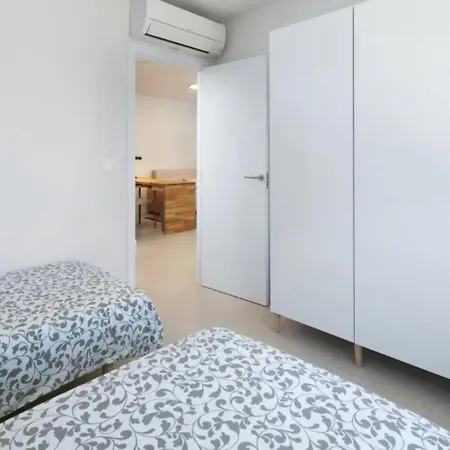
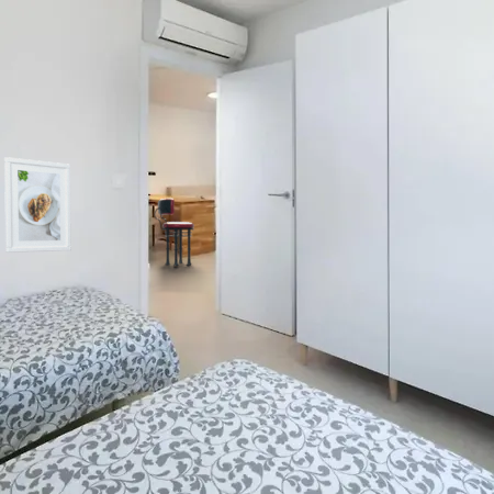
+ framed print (38, 206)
+ stool (175, 232)
